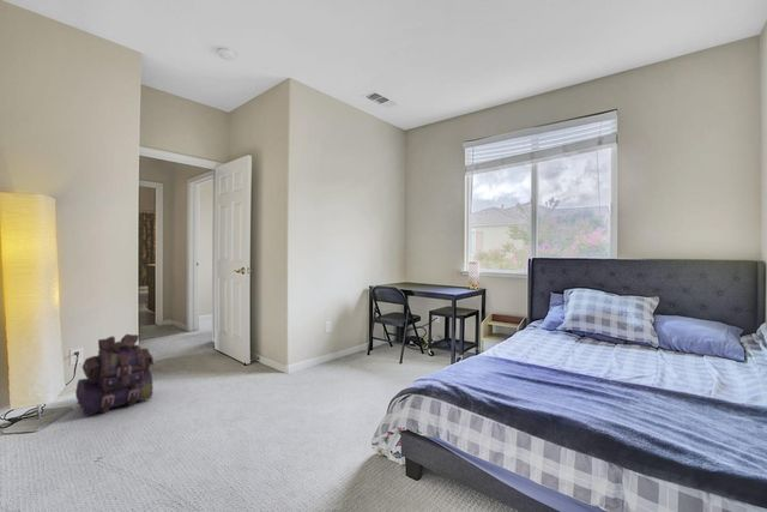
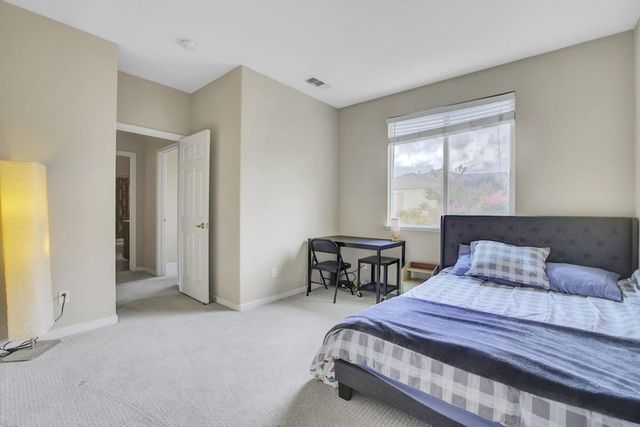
- backpack (116, 371)
